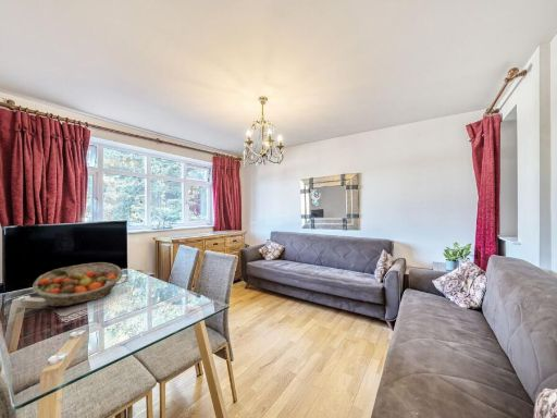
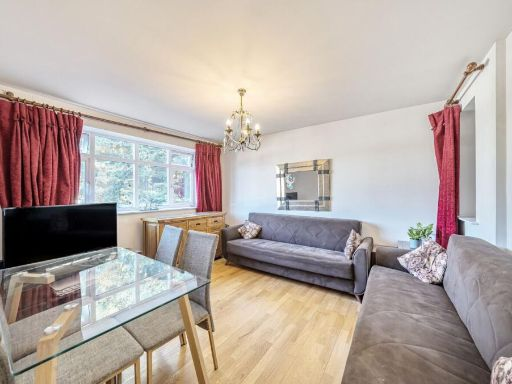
- fruit basket (82, 282)
